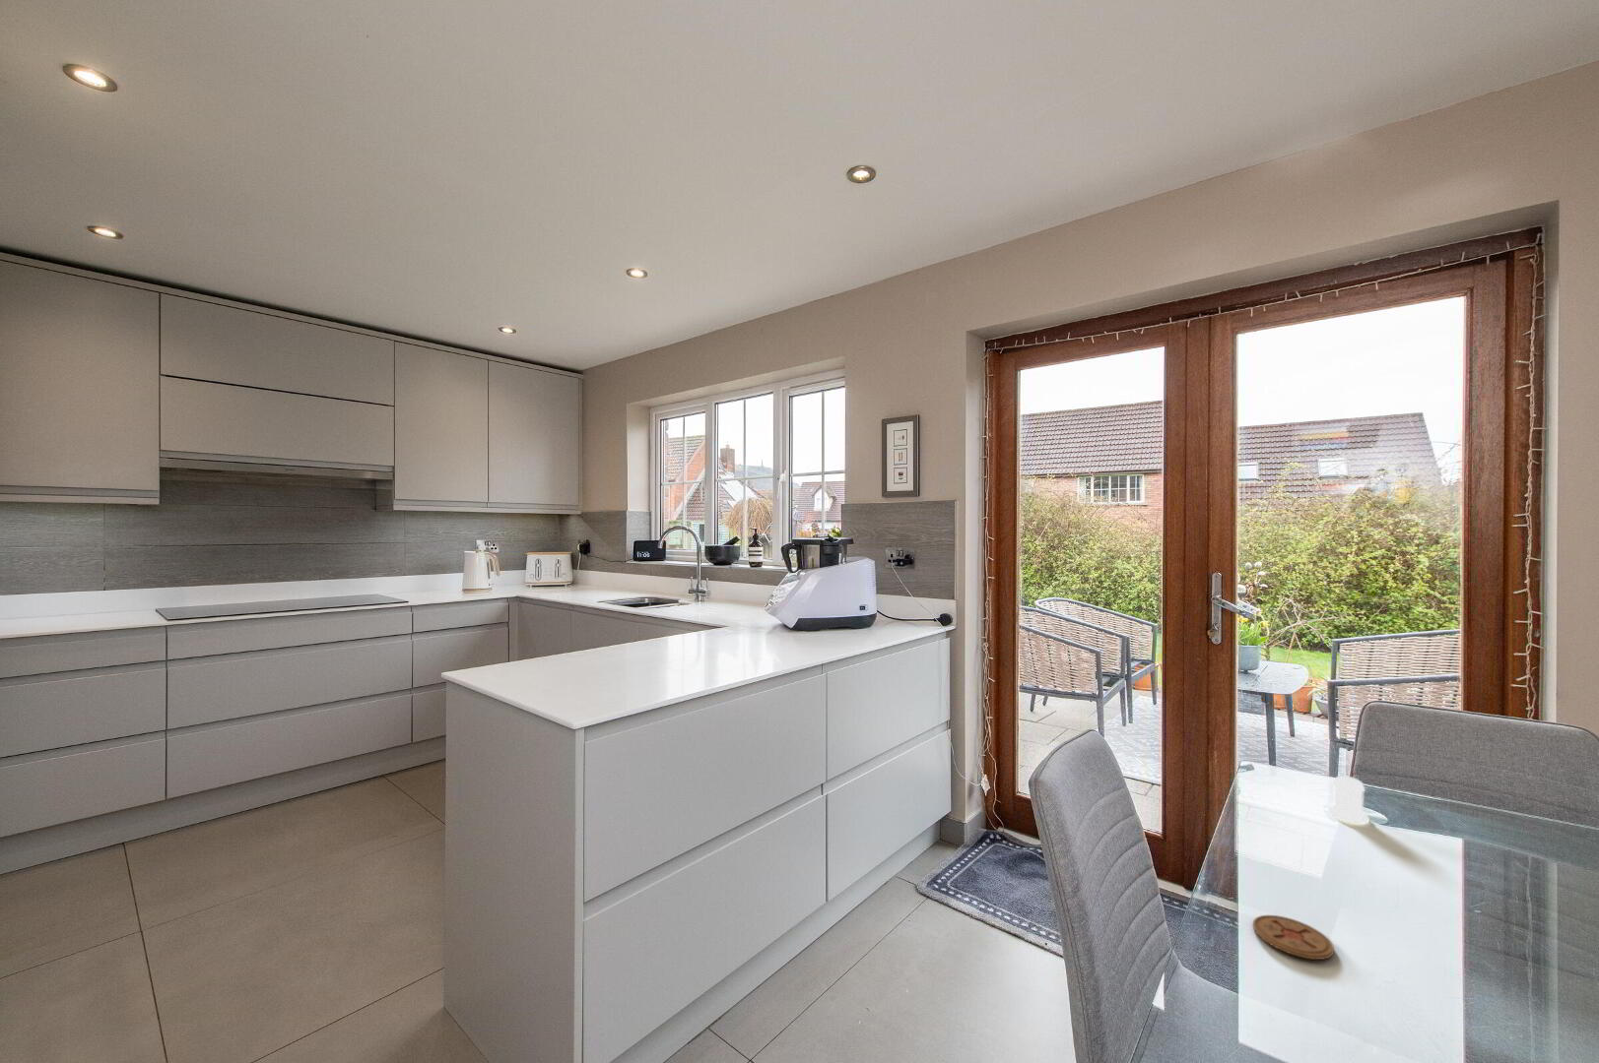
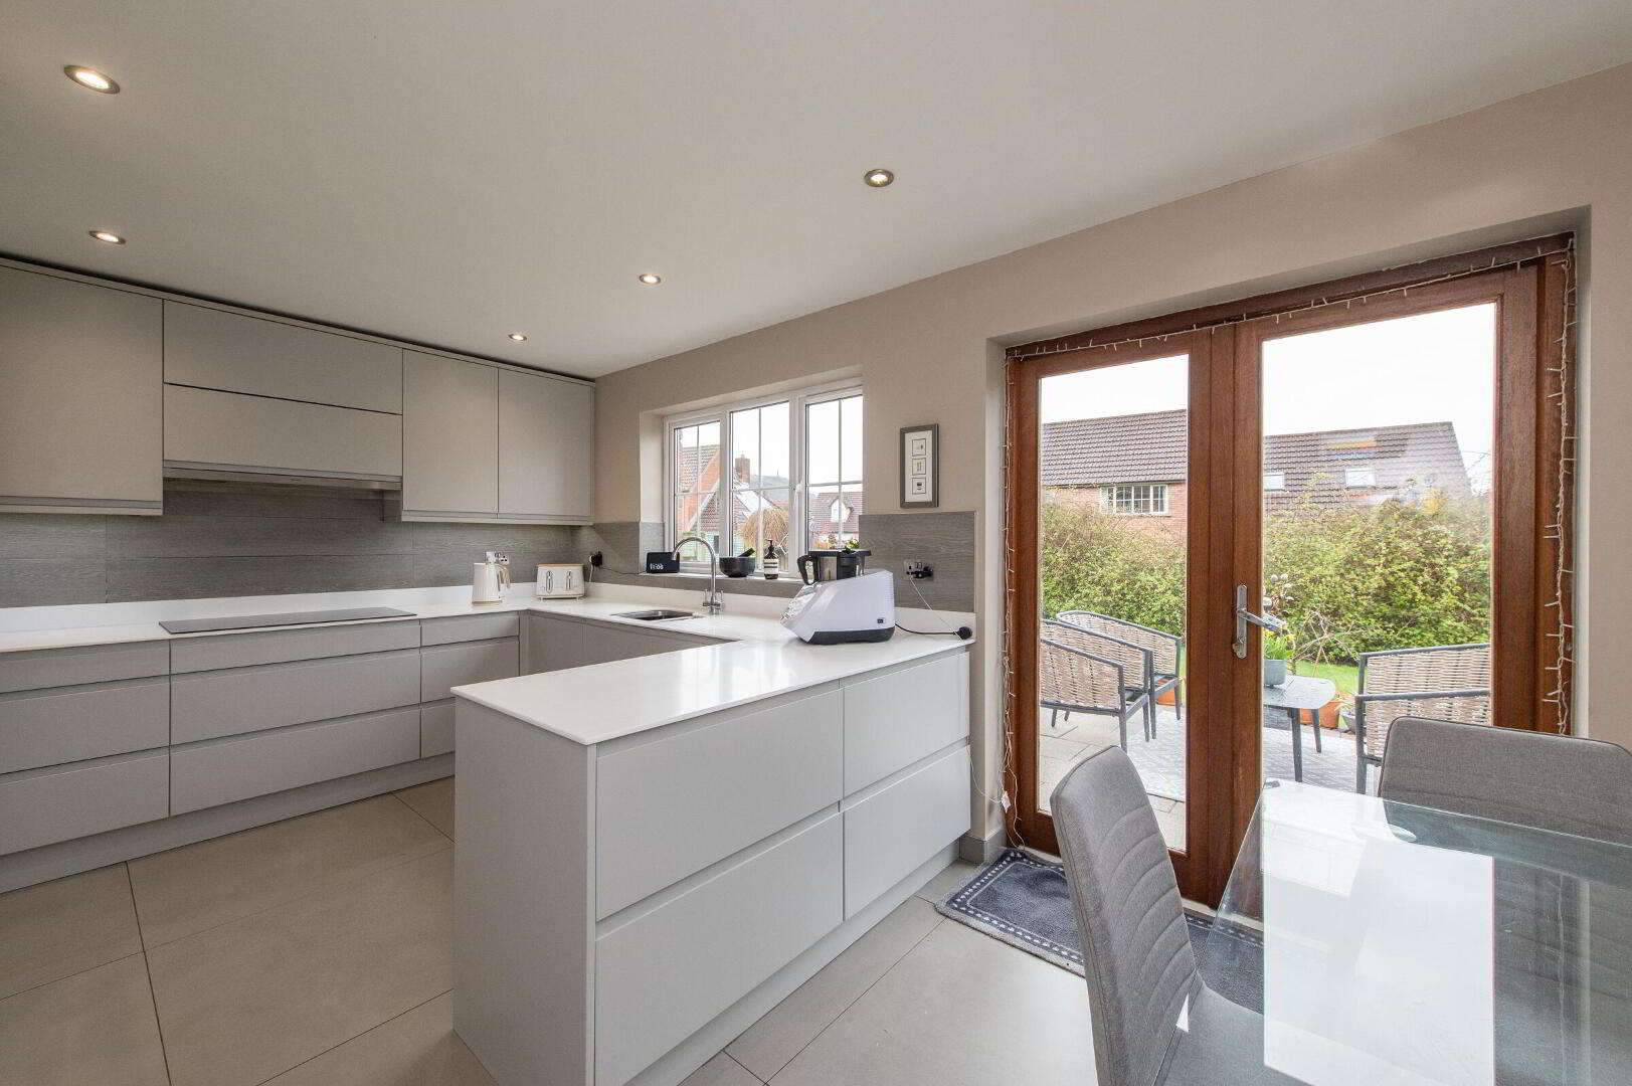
- coaster (1292, 936)
- salt shaker (1347, 796)
